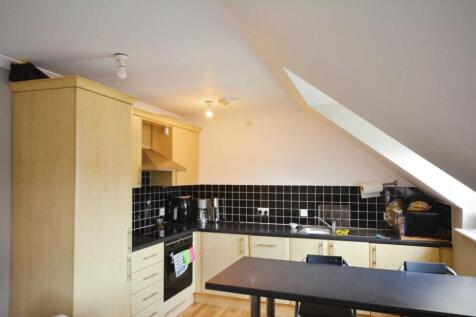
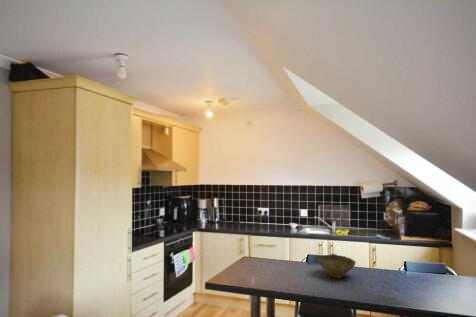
+ bowl (336, 267)
